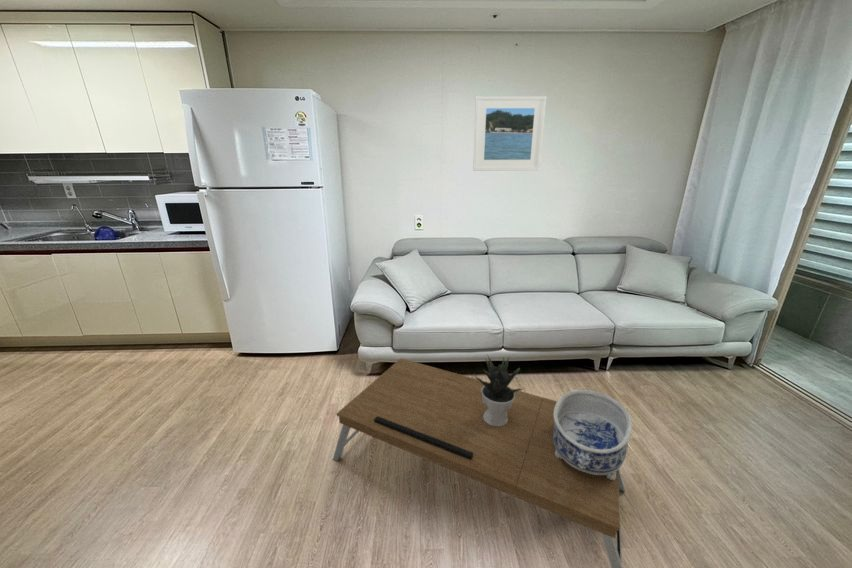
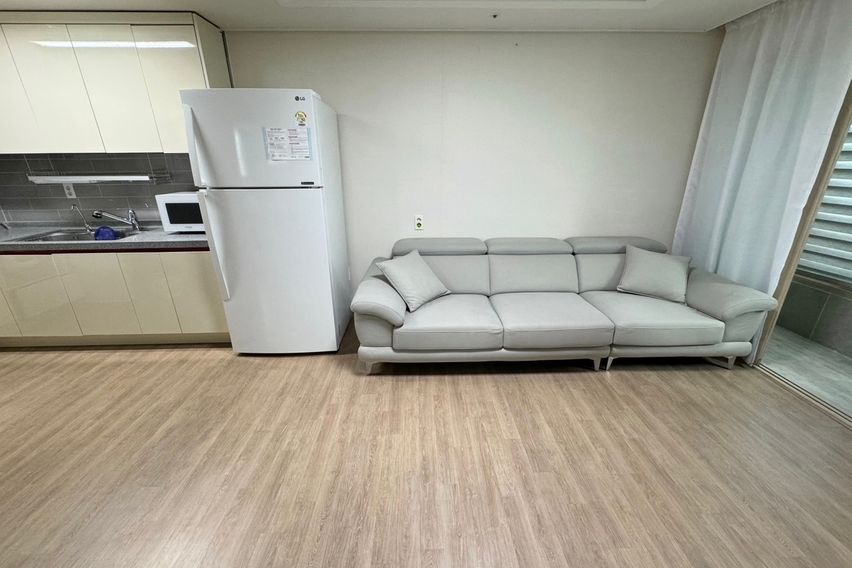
- decorative bowl (589, 426)
- coffee table (472, 443)
- potted plant (495, 384)
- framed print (508, 134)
